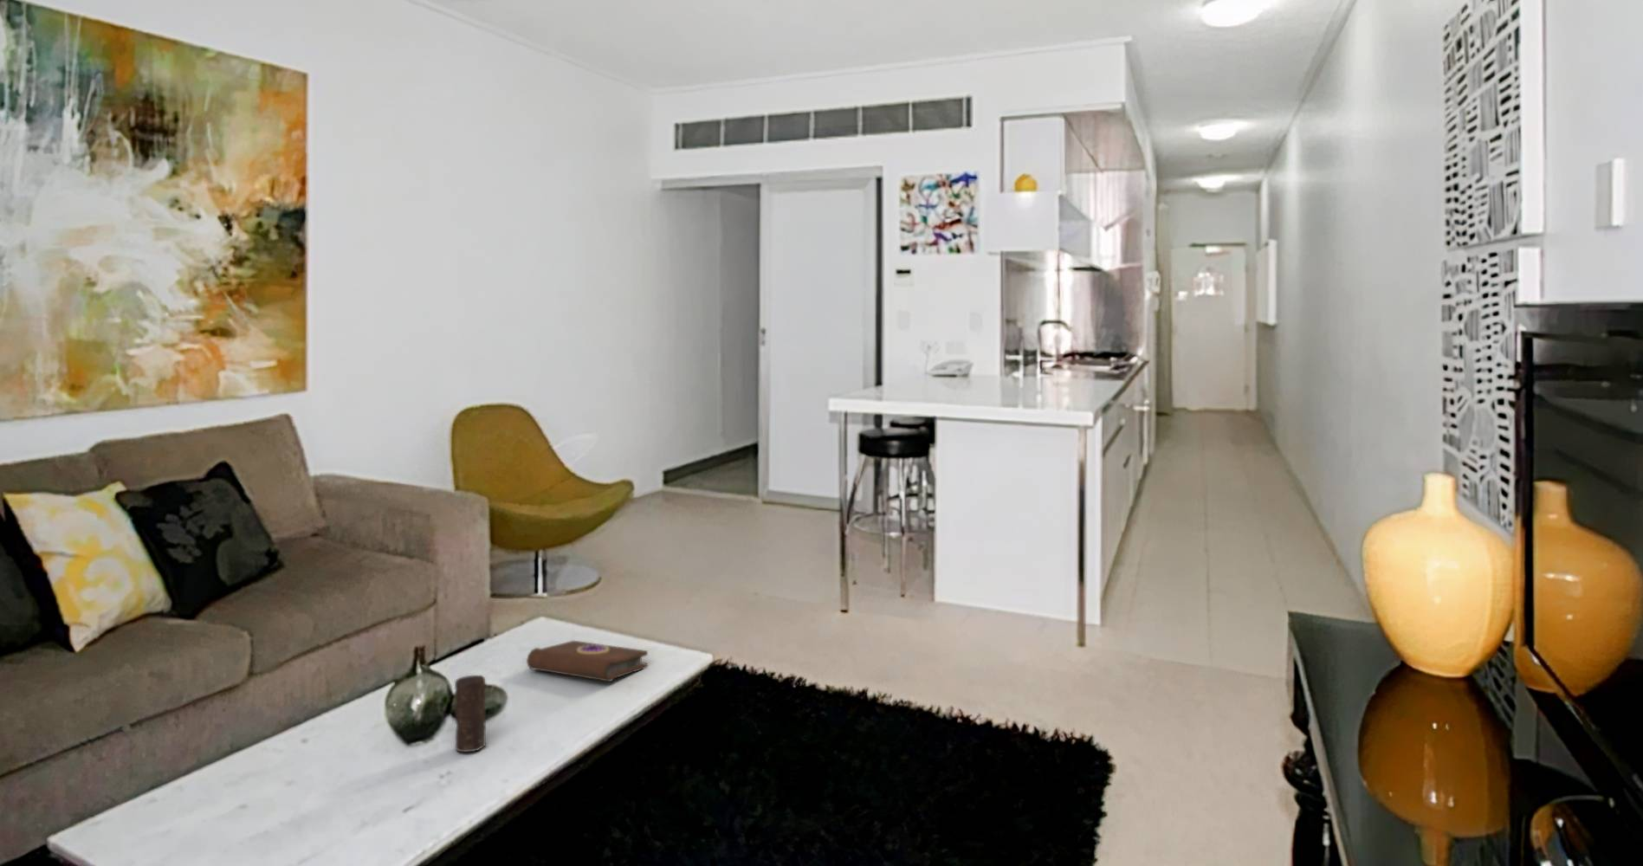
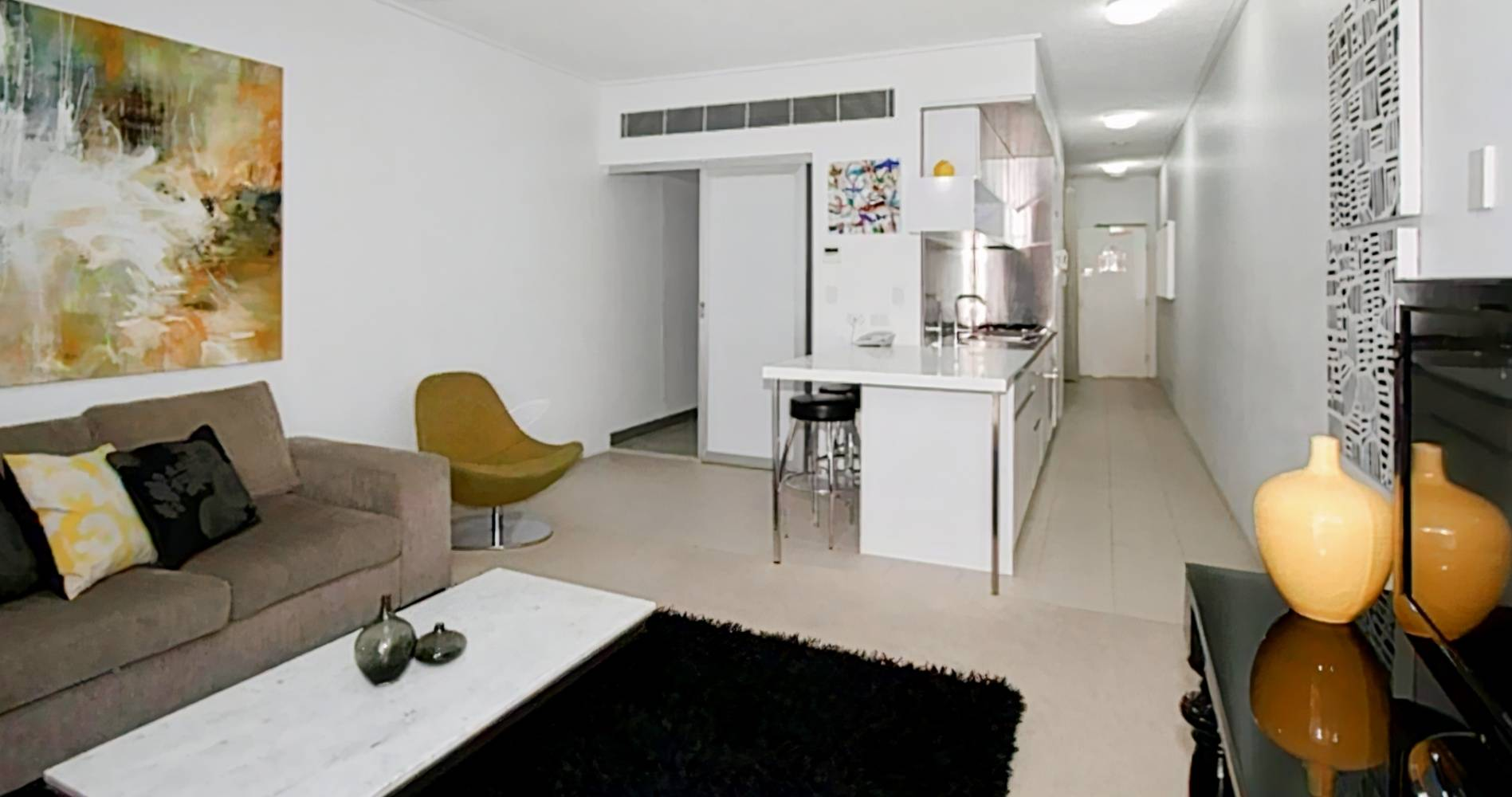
- book (587, 658)
- candle (471, 713)
